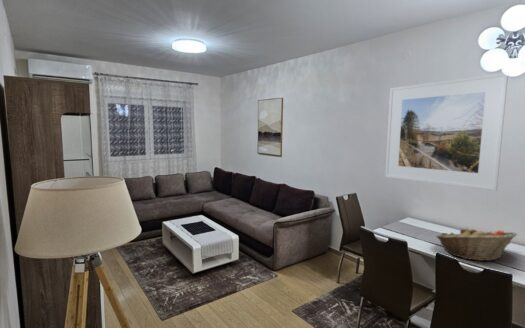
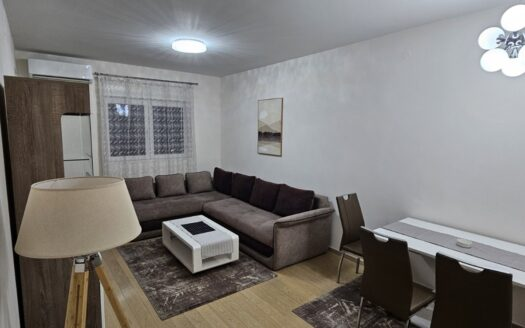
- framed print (437, 133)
- fruit basket (474, 240)
